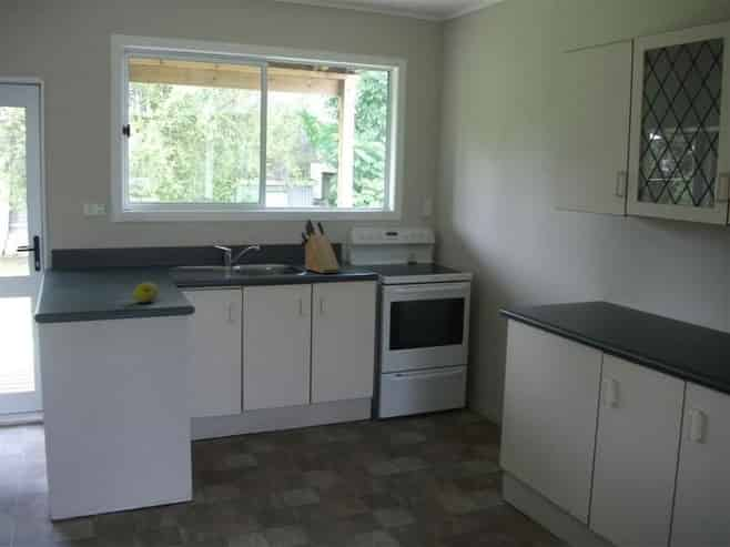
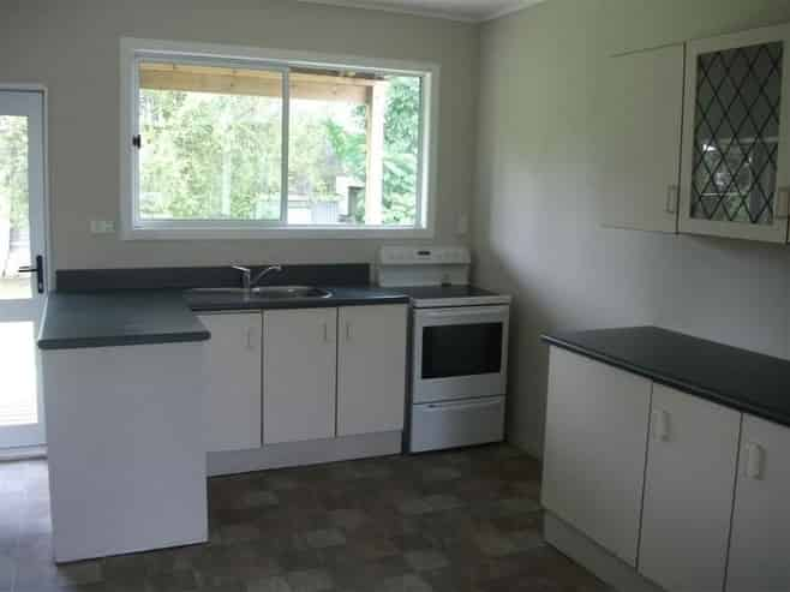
- fruit (145, 292)
- knife block (320, 245)
